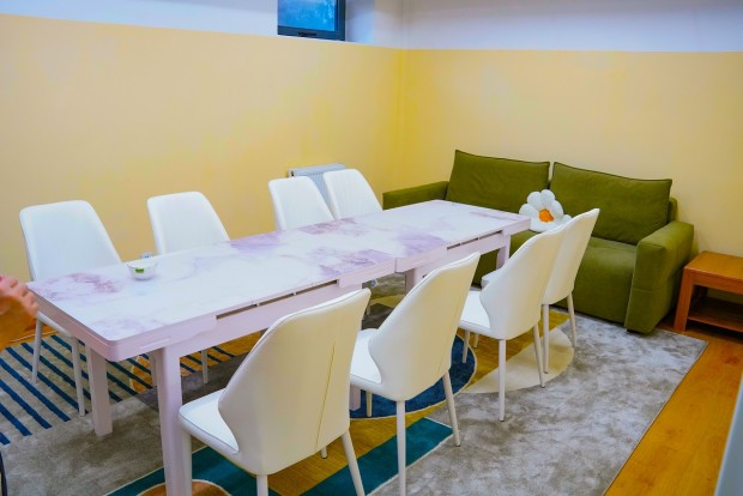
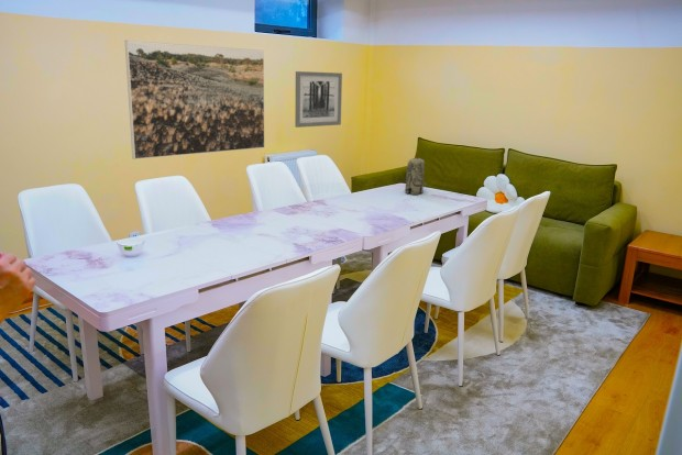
+ wall art (319, 99)
+ toy elephant (416, 175)
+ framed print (202, 100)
